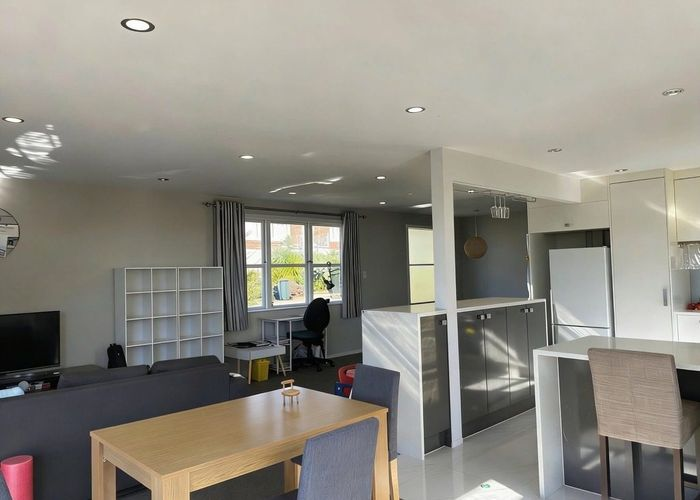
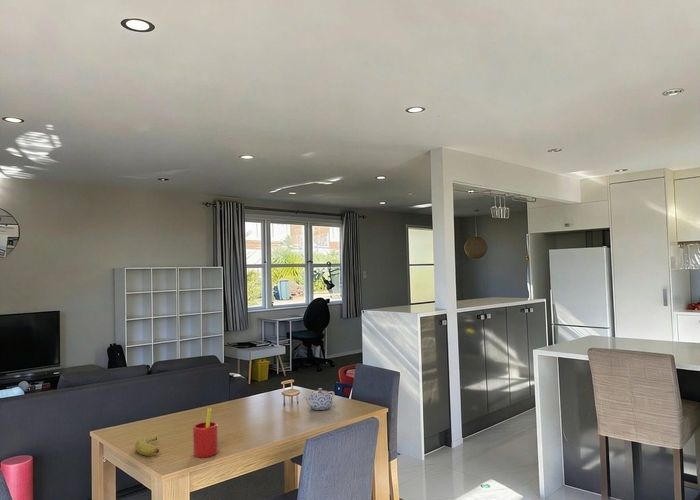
+ straw (206, 429)
+ teapot (319, 398)
+ banana (150, 445)
